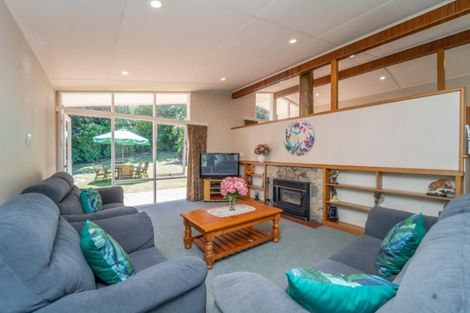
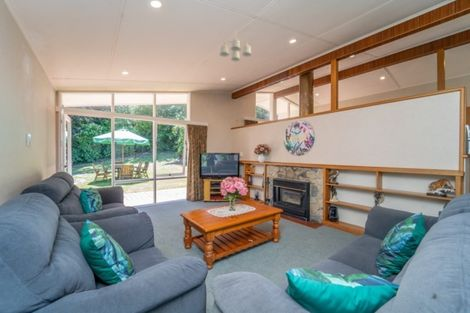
+ ceiling light fixture (235, 43)
